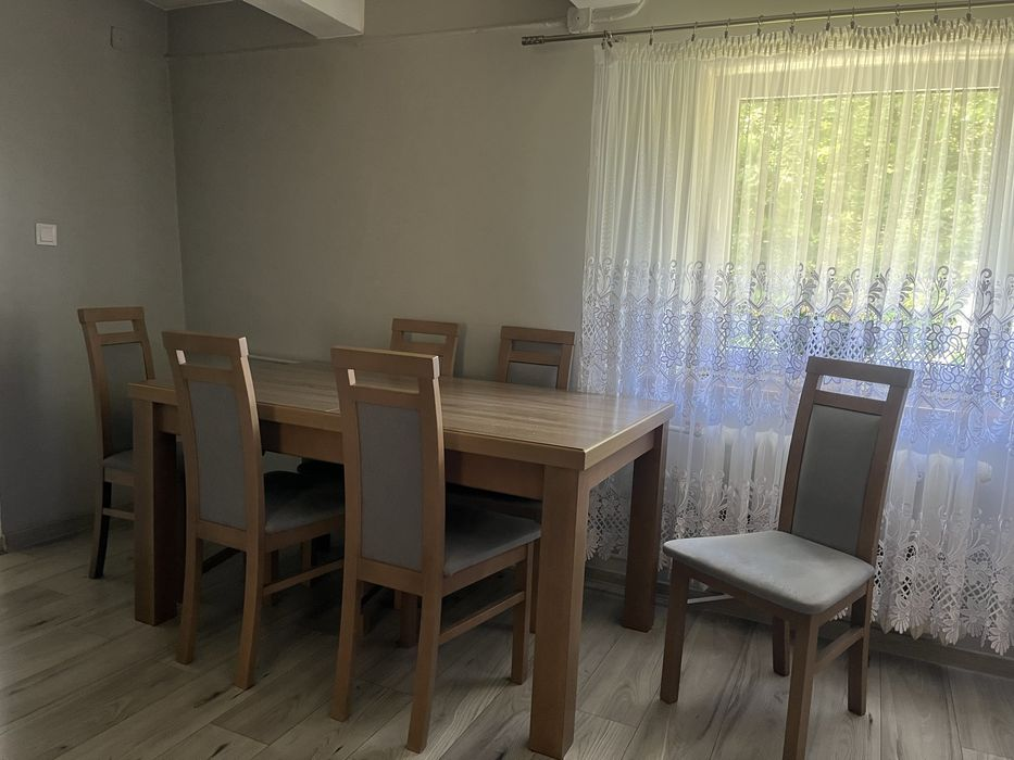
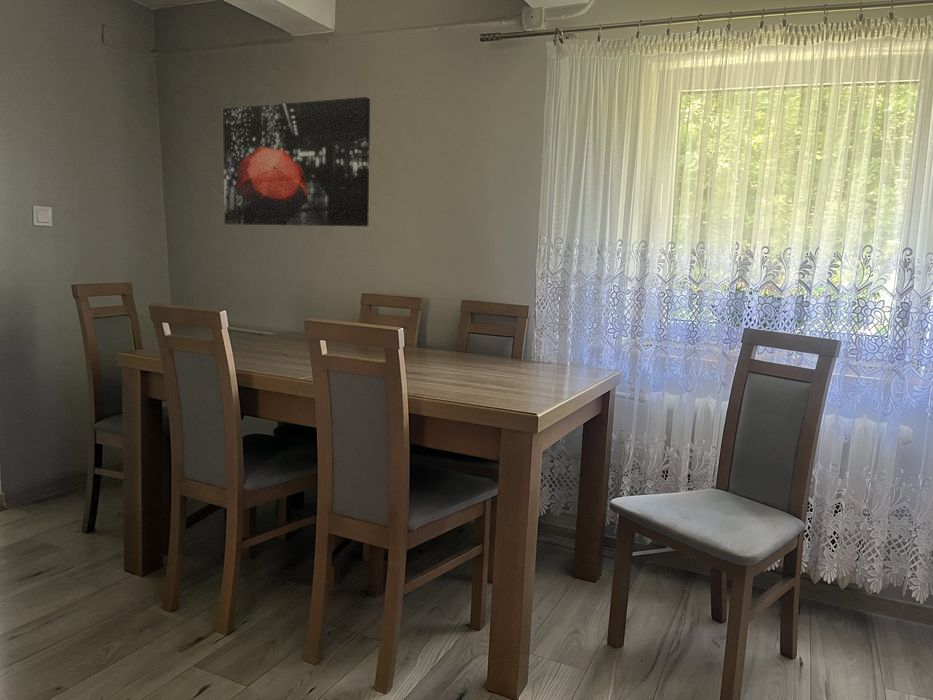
+ wall art (292, 165)
